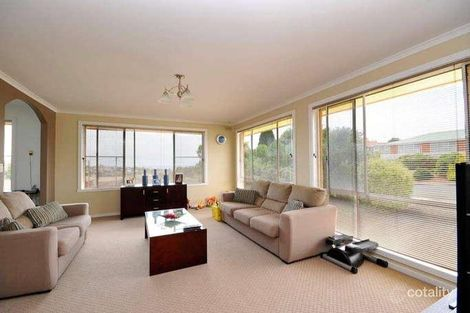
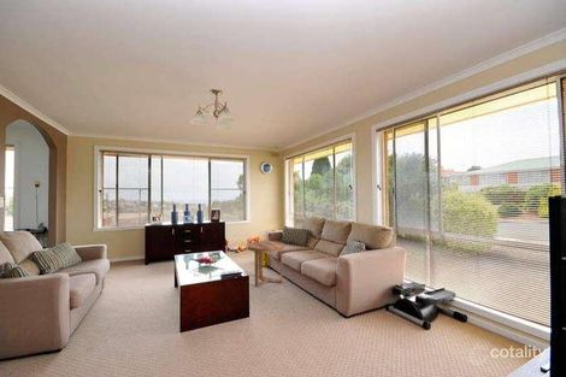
+ side table (261, 263)
